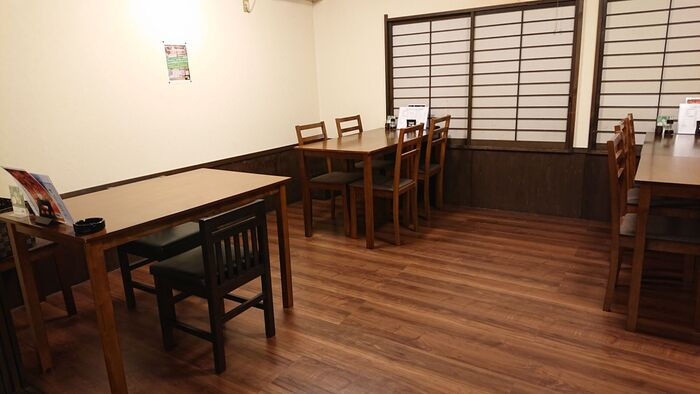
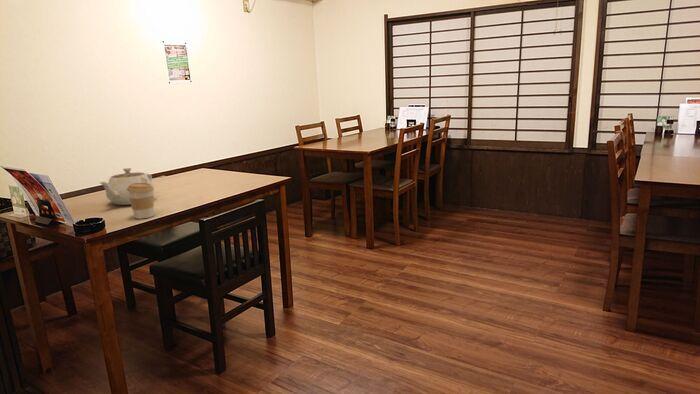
+ teapot (127, 185)
+ coffee cup (142, 199)
